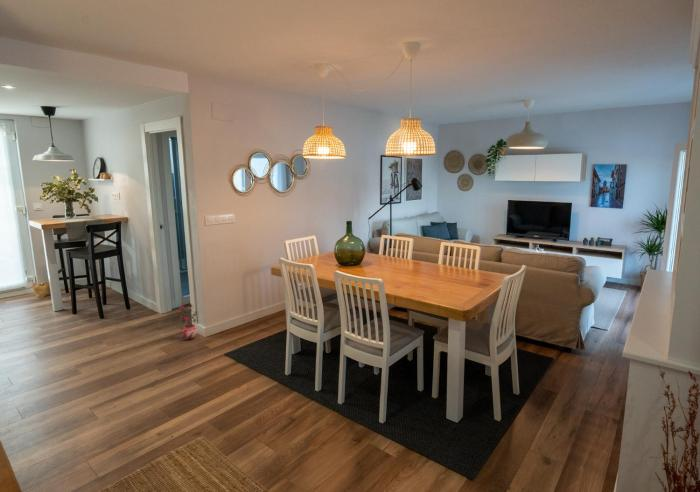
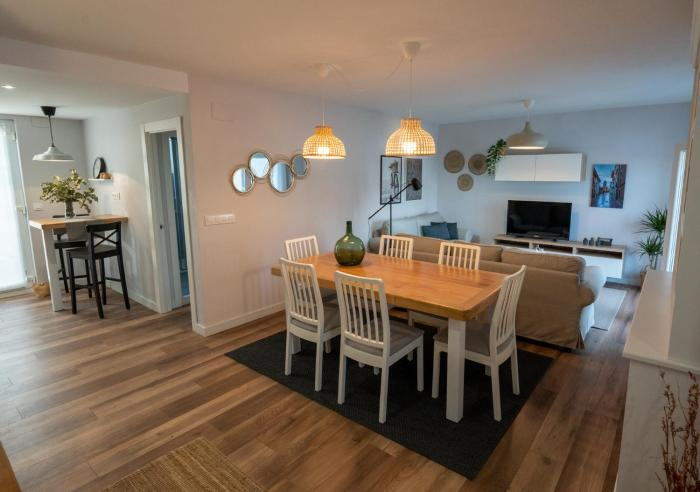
- potted plant (188, 321)
